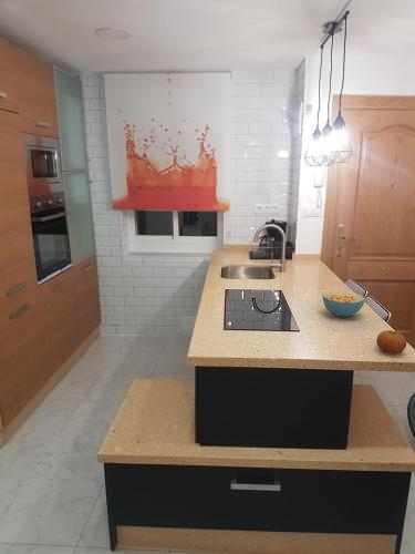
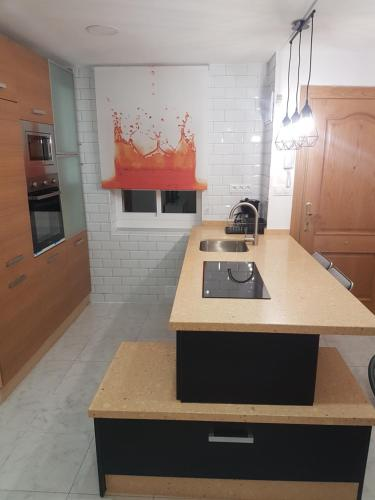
- fruit (391, 341)
- cereal bowl (342, 306)
